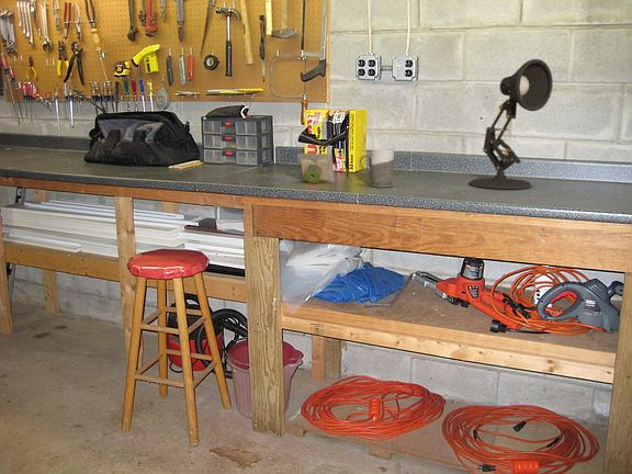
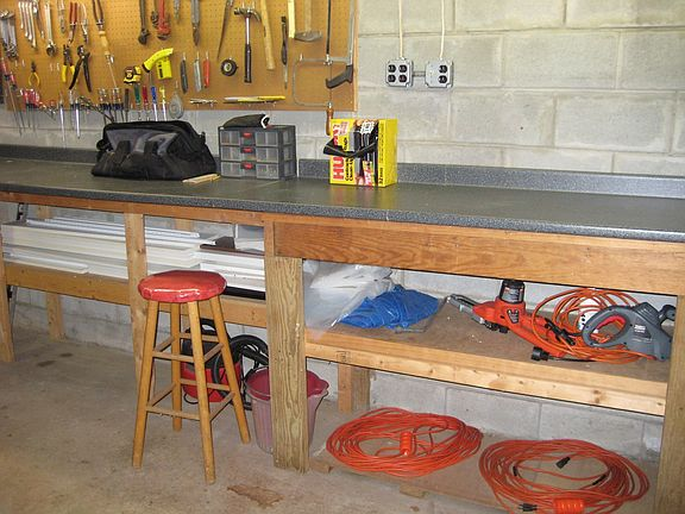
- mug (375, 167)
- desk lamp (506, 124)
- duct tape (315, 168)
